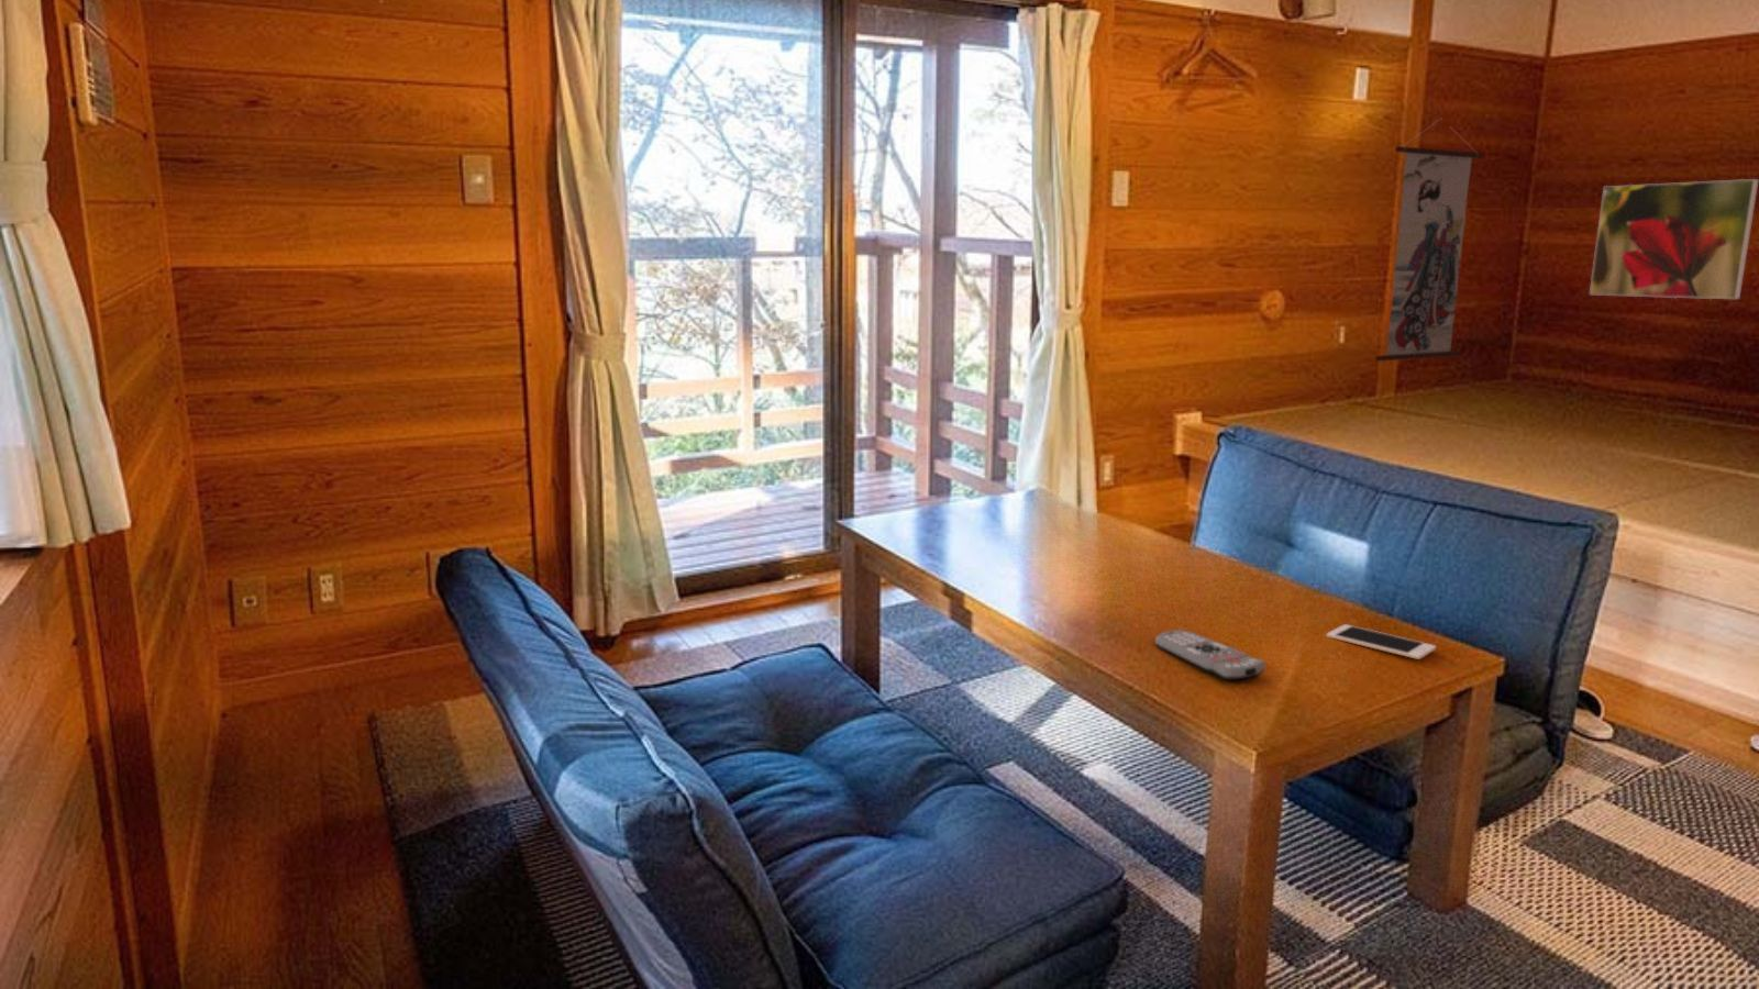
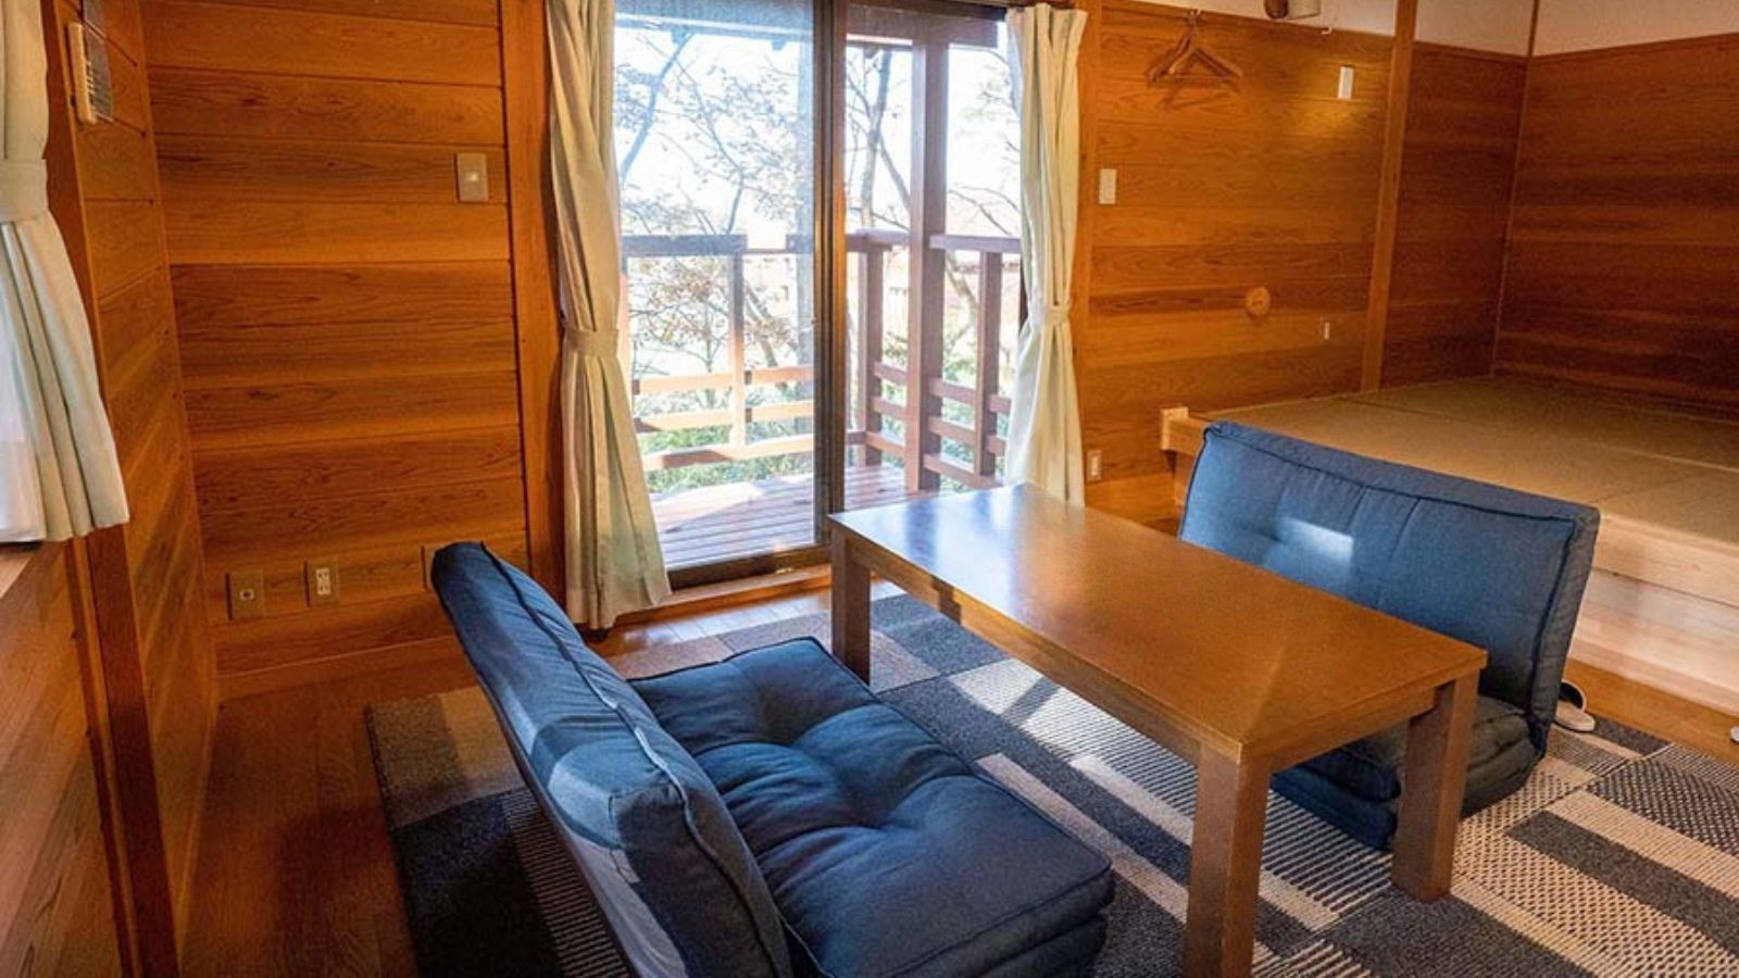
- wall scroll (1430, 240)
- cell phone (1380, 641)
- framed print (1668, 239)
- remote control (1204, 653)
